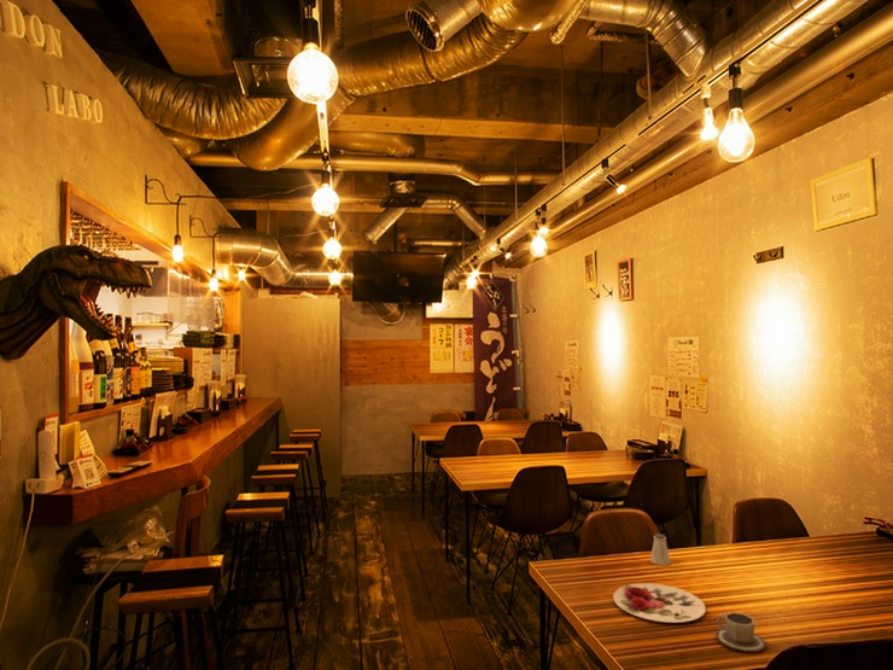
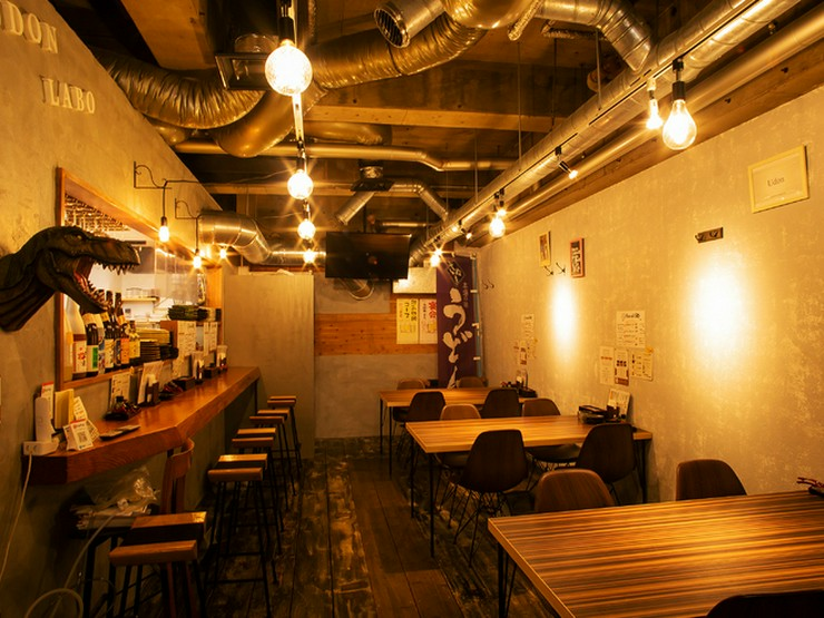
- cup (740, 630)
- saltshaker (660, 548)
- plate (658, 600)
